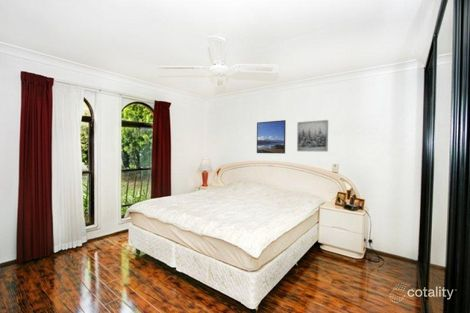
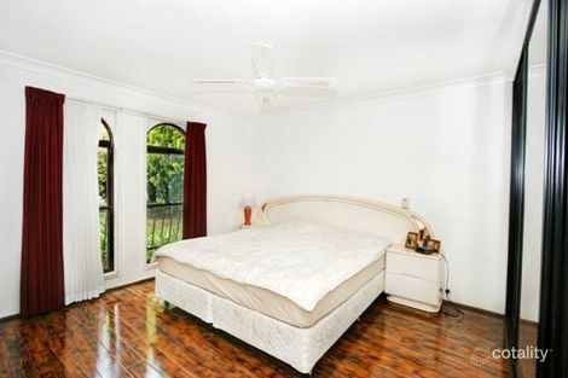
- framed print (270, 137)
- wall art (312, 136)
